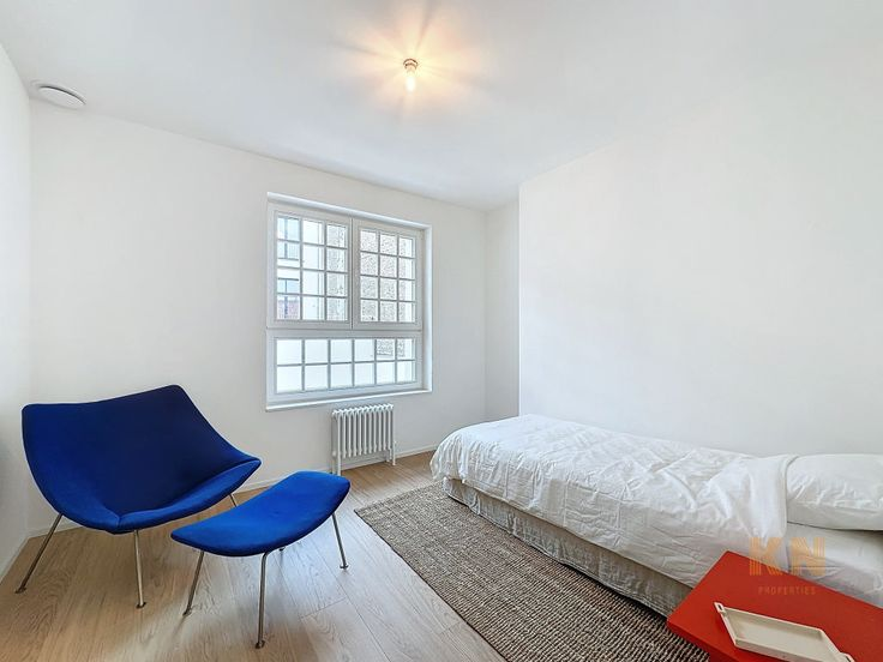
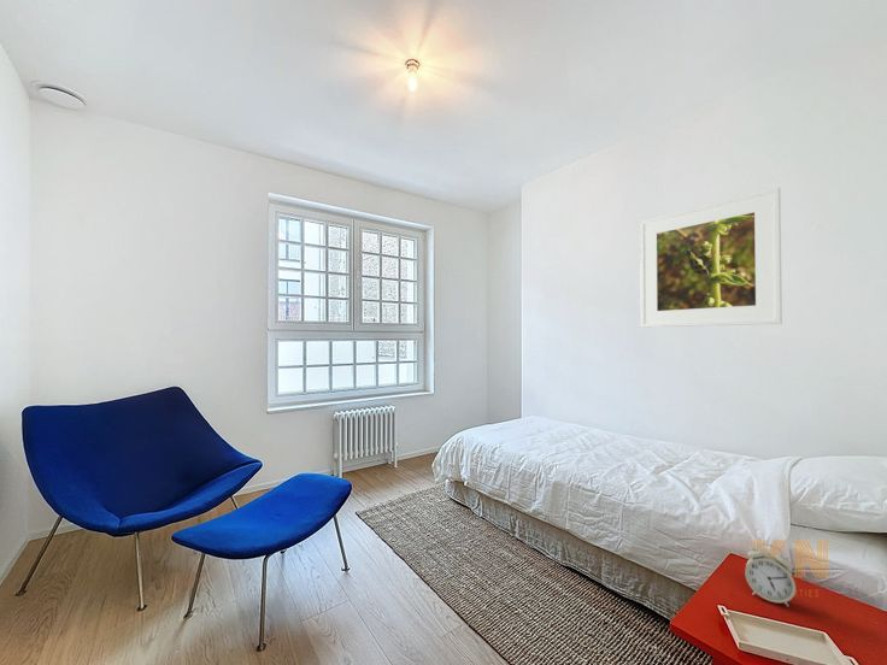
+ alarm clock (769, 571)
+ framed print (701, 265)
